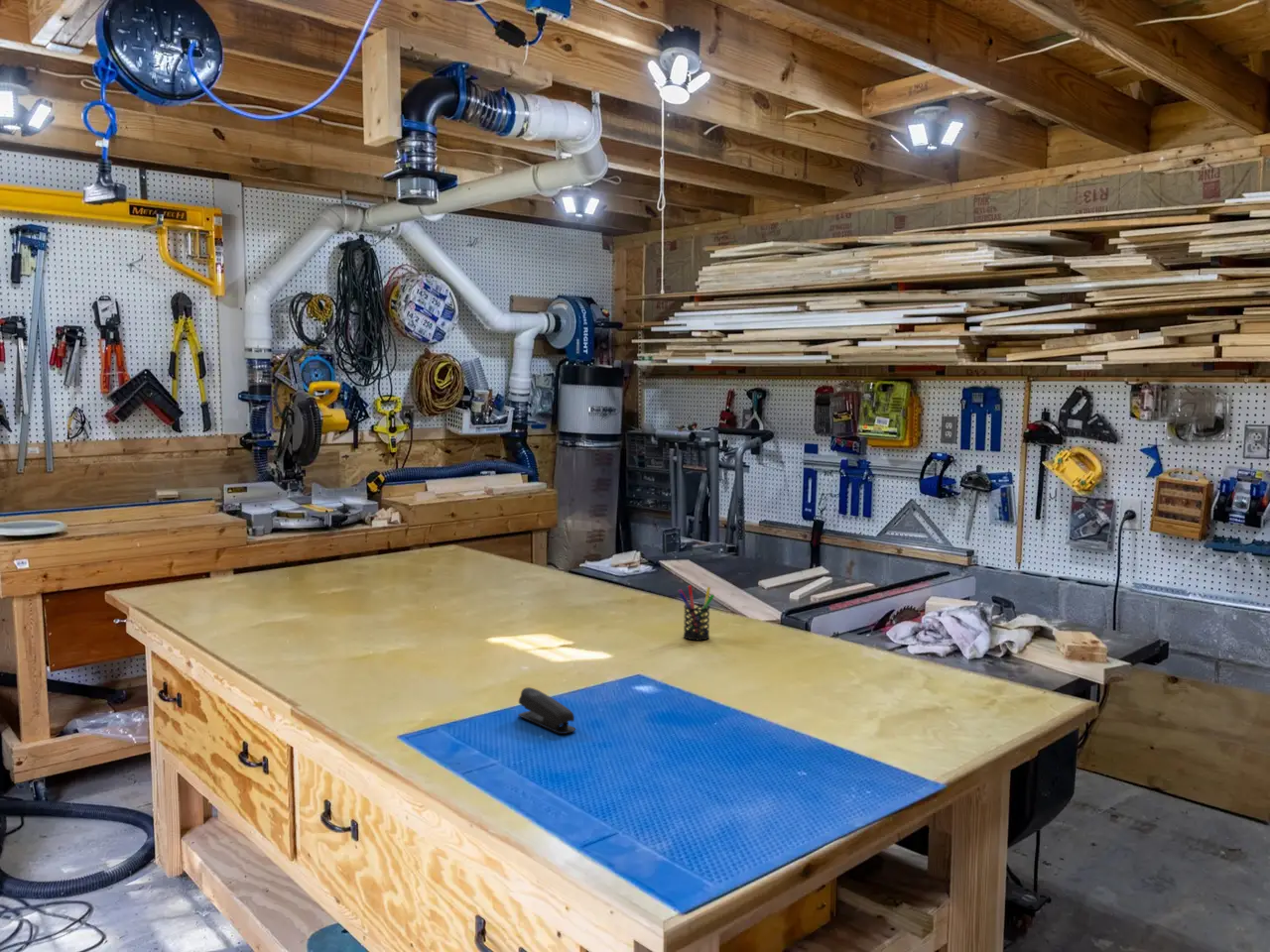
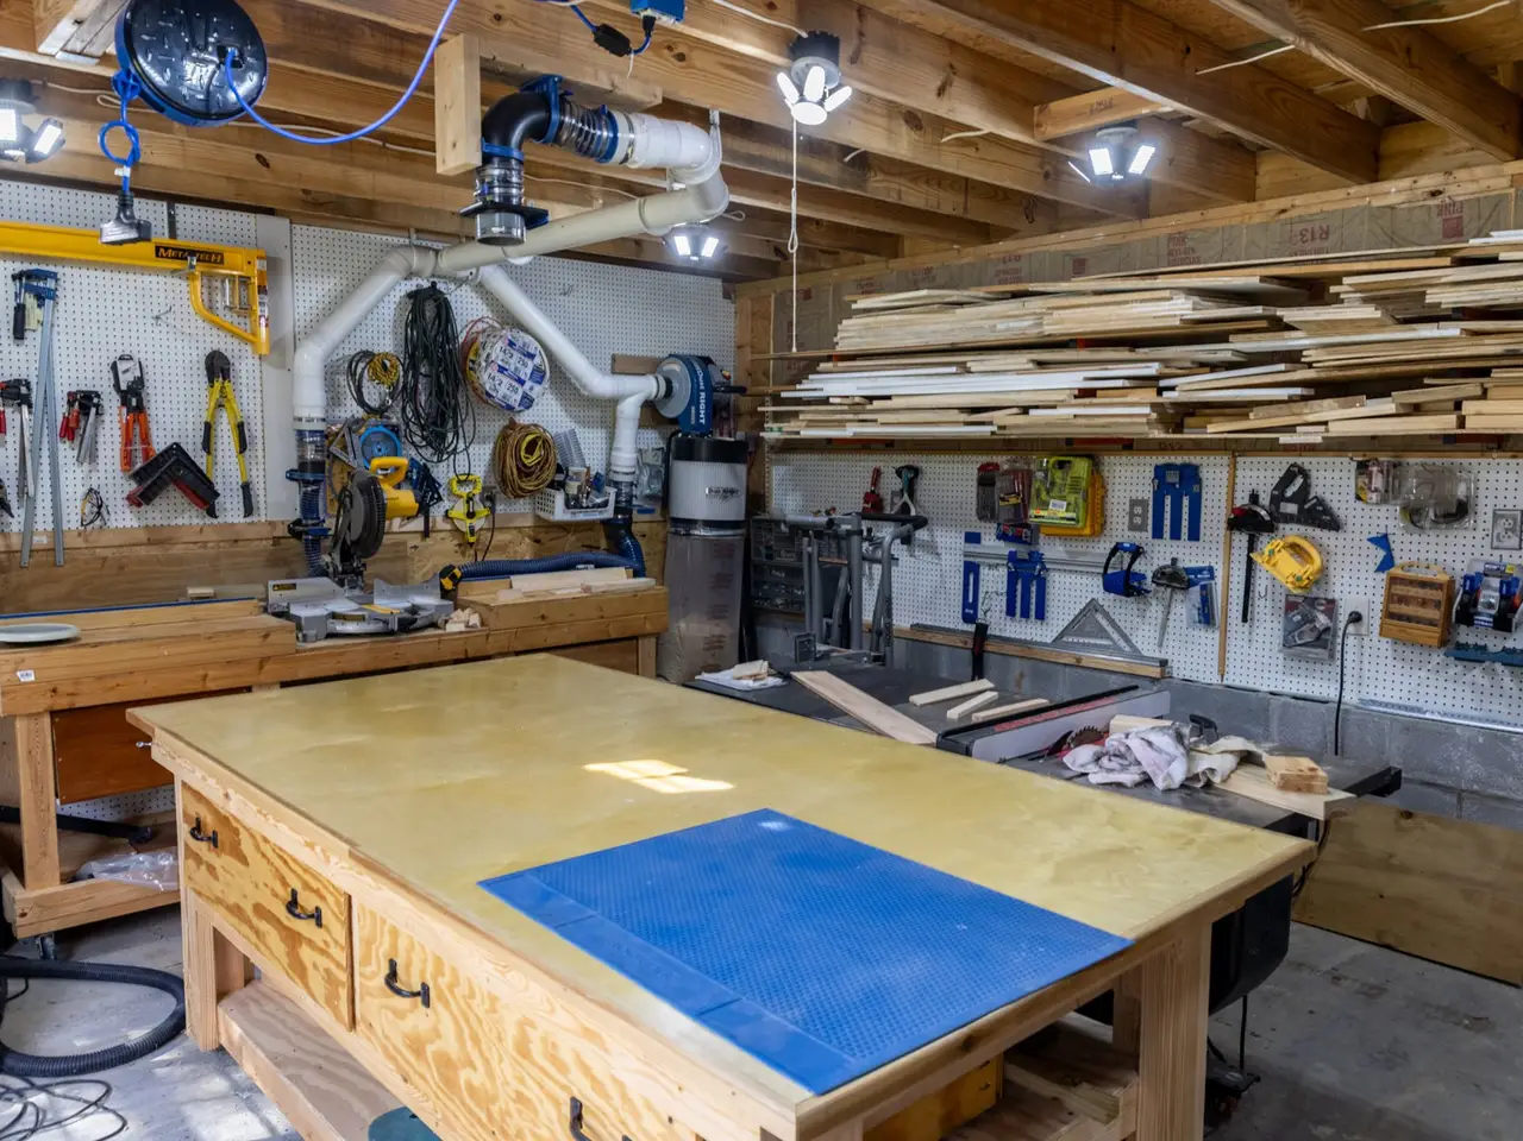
- pen holder (698, 611)
- stapler (546, 709)
